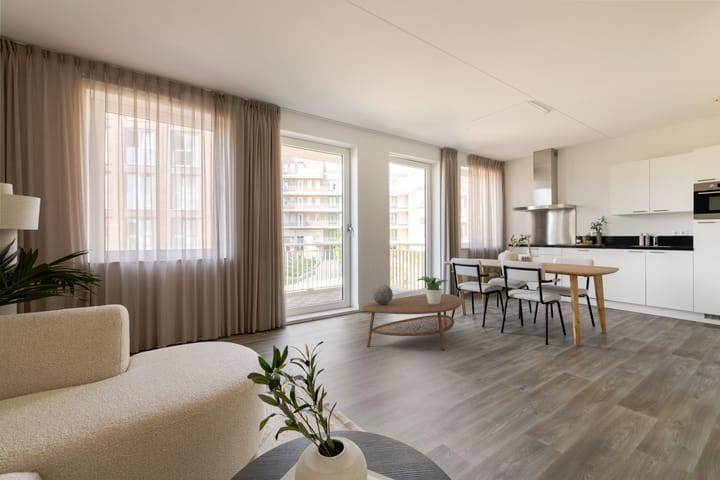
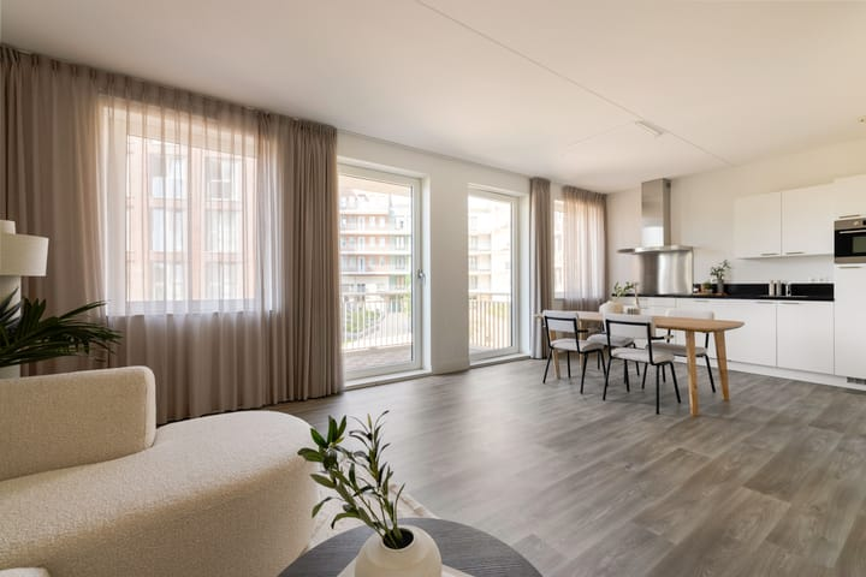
- potted plant (431, 289)
- decorative orb (382, 294)
- coffee table (421, 321)
